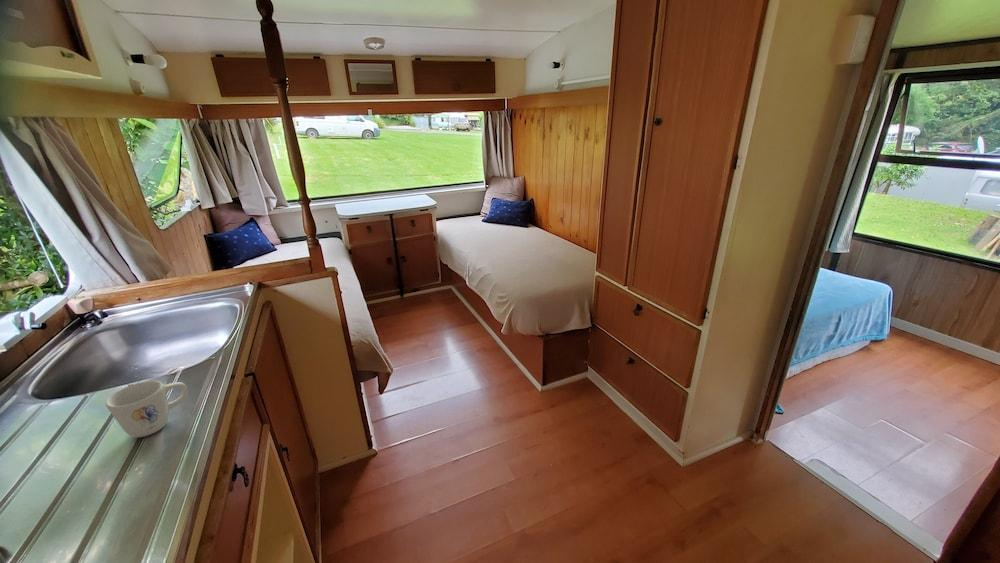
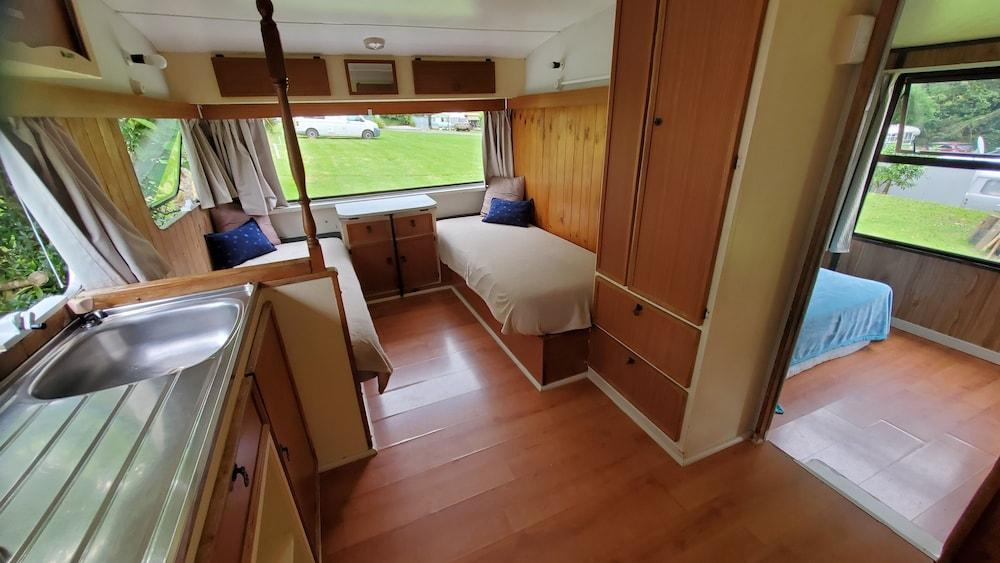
- mug (153, 406)
